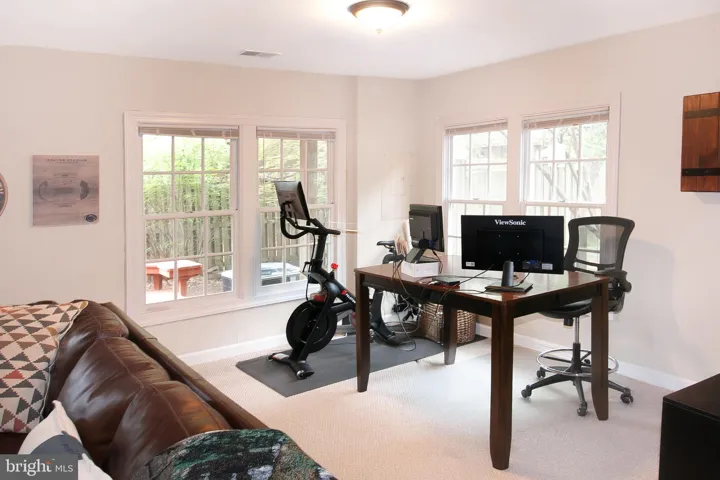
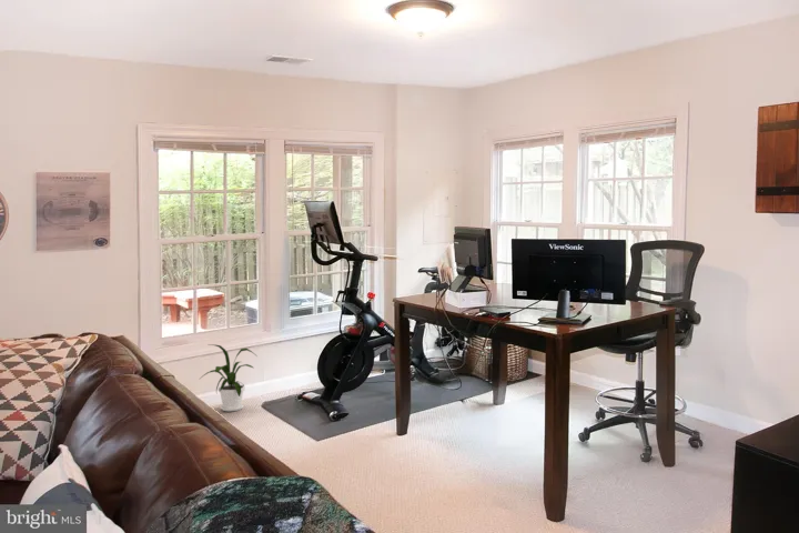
+ house plant (230, 375)
